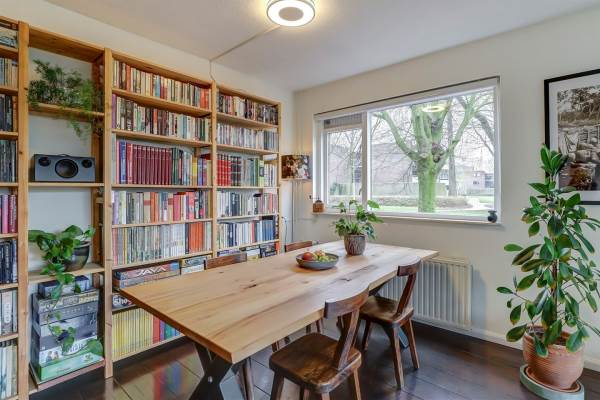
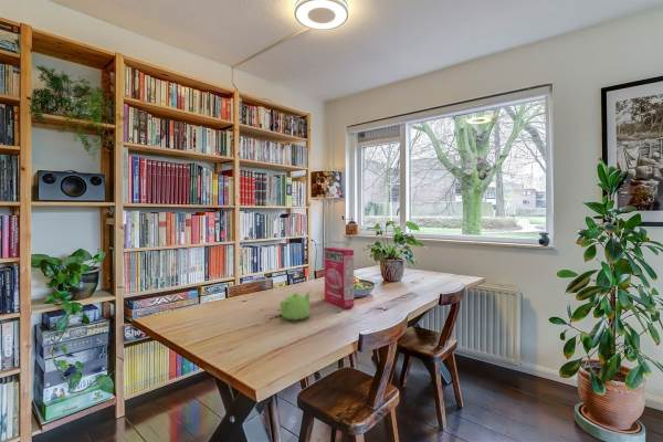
+ cereal box (338, 275)
+ teapot (296, 305)
